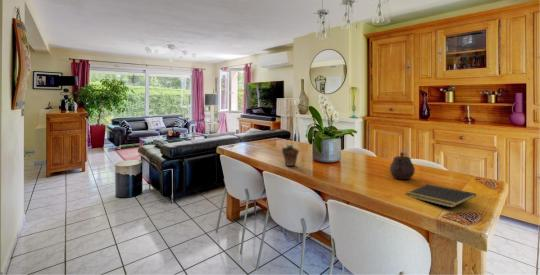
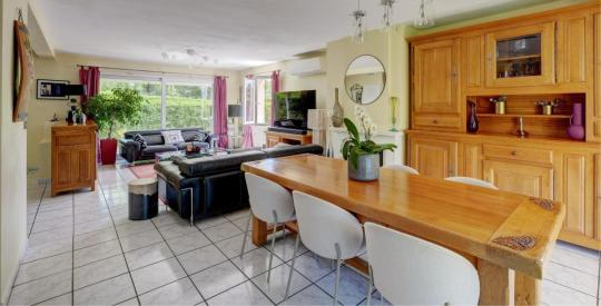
- succulent plant (290, 151)
- teapot (402, 165)
- notepad (438, 194)
